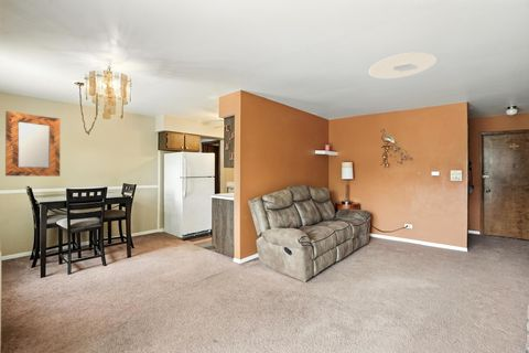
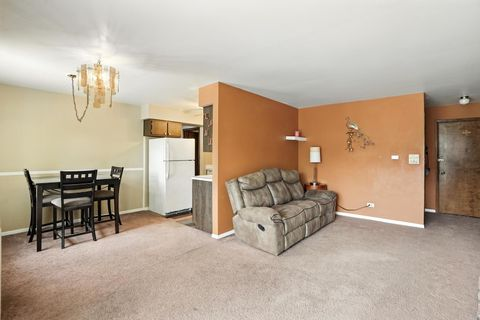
- ceiling light (400, 64)
- home mirror (34, 146)
